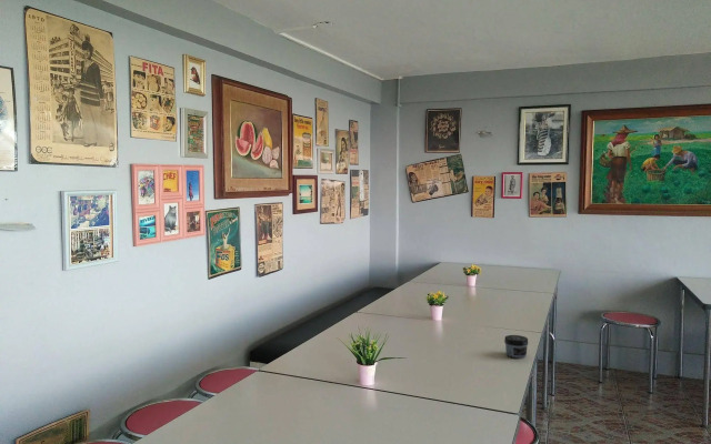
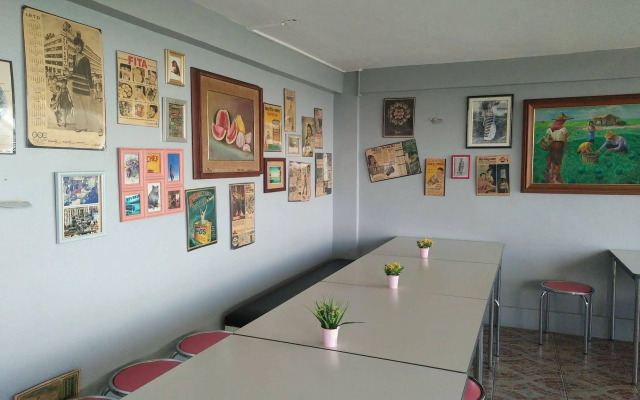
- jar (515, 346)
